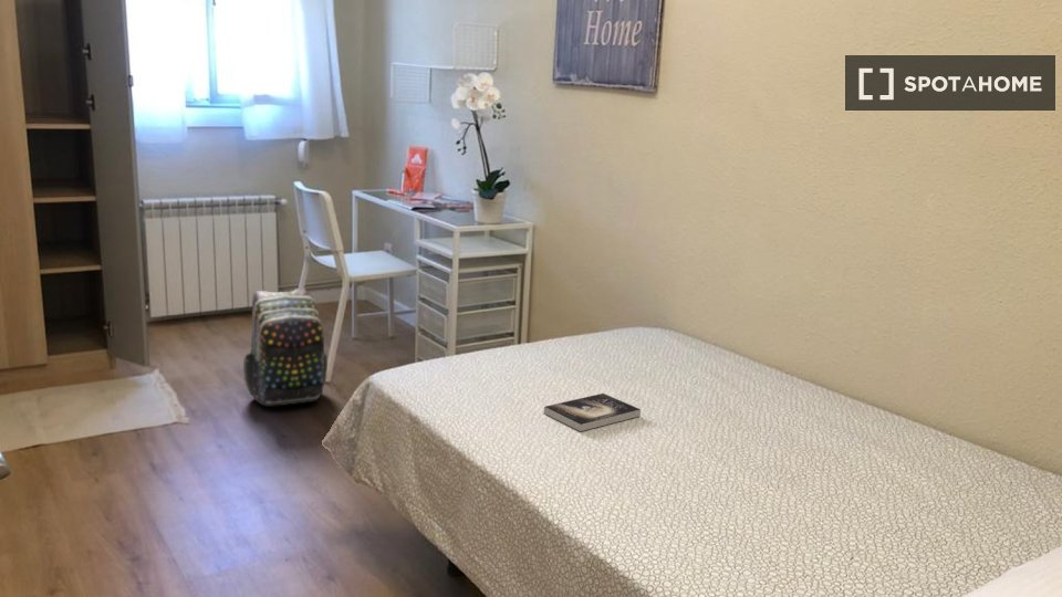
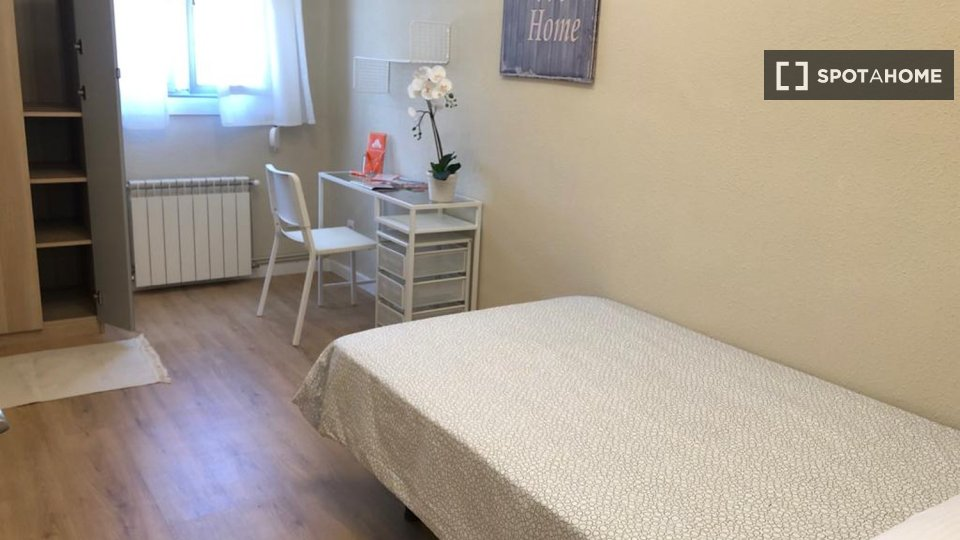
- backpack (285, 347)
- book (592, 411)
